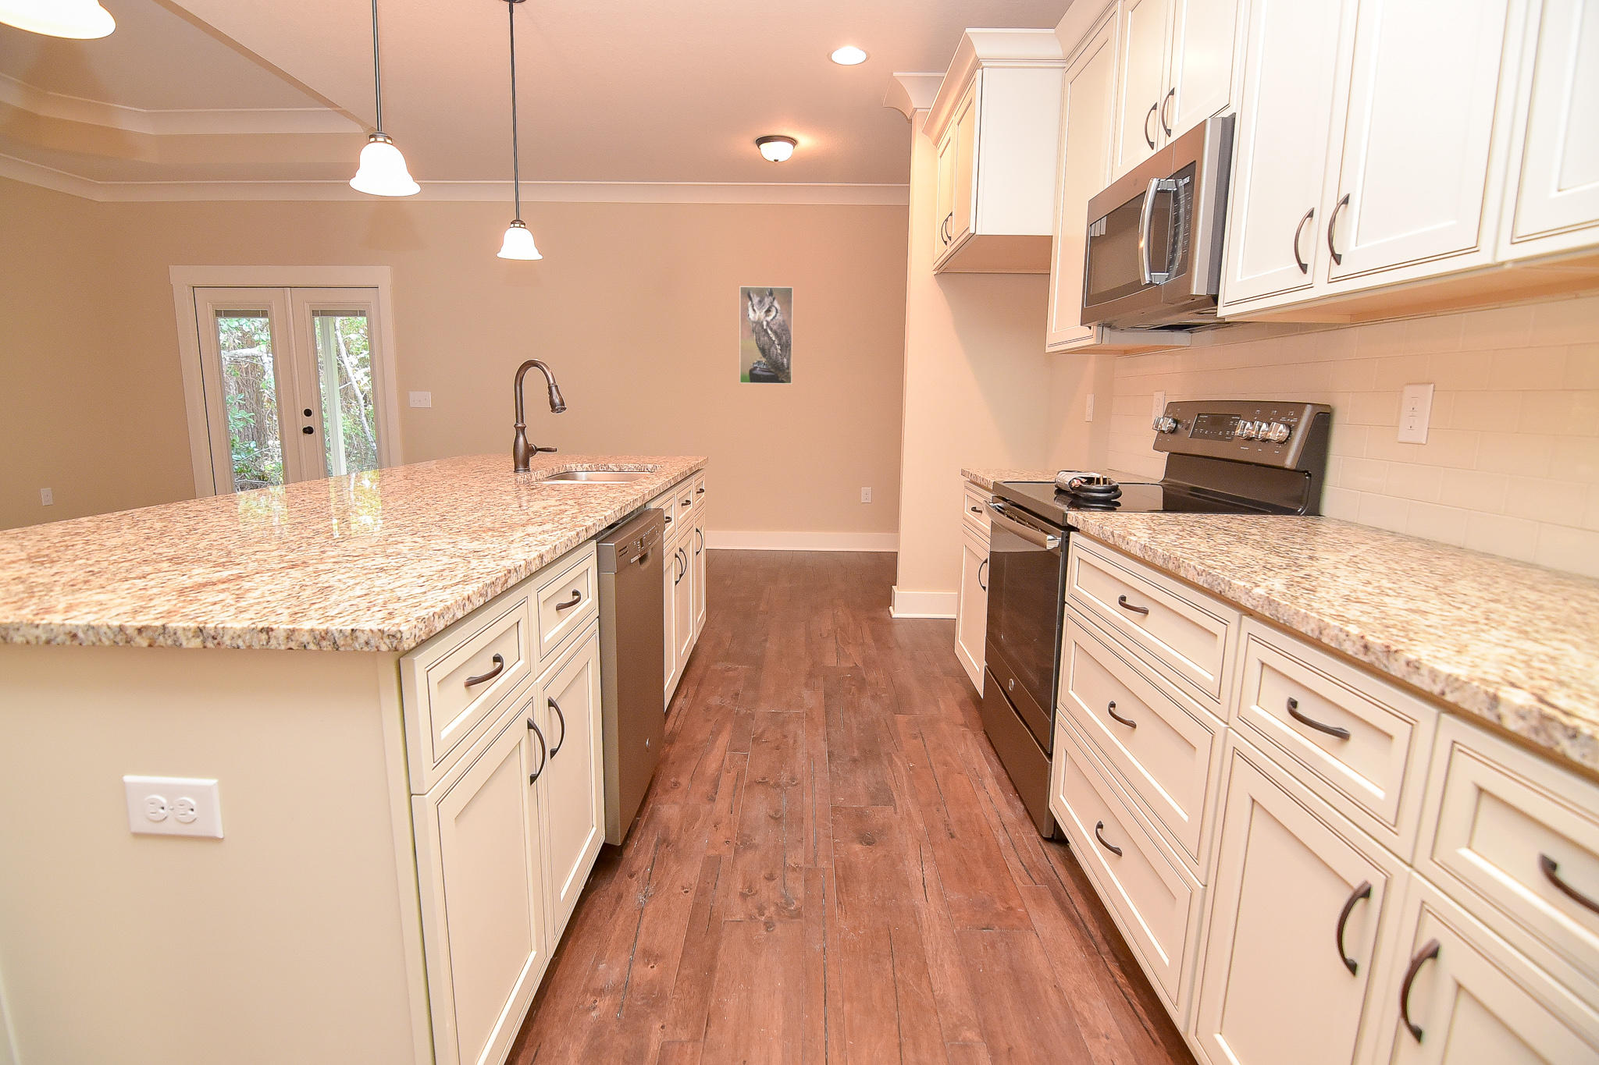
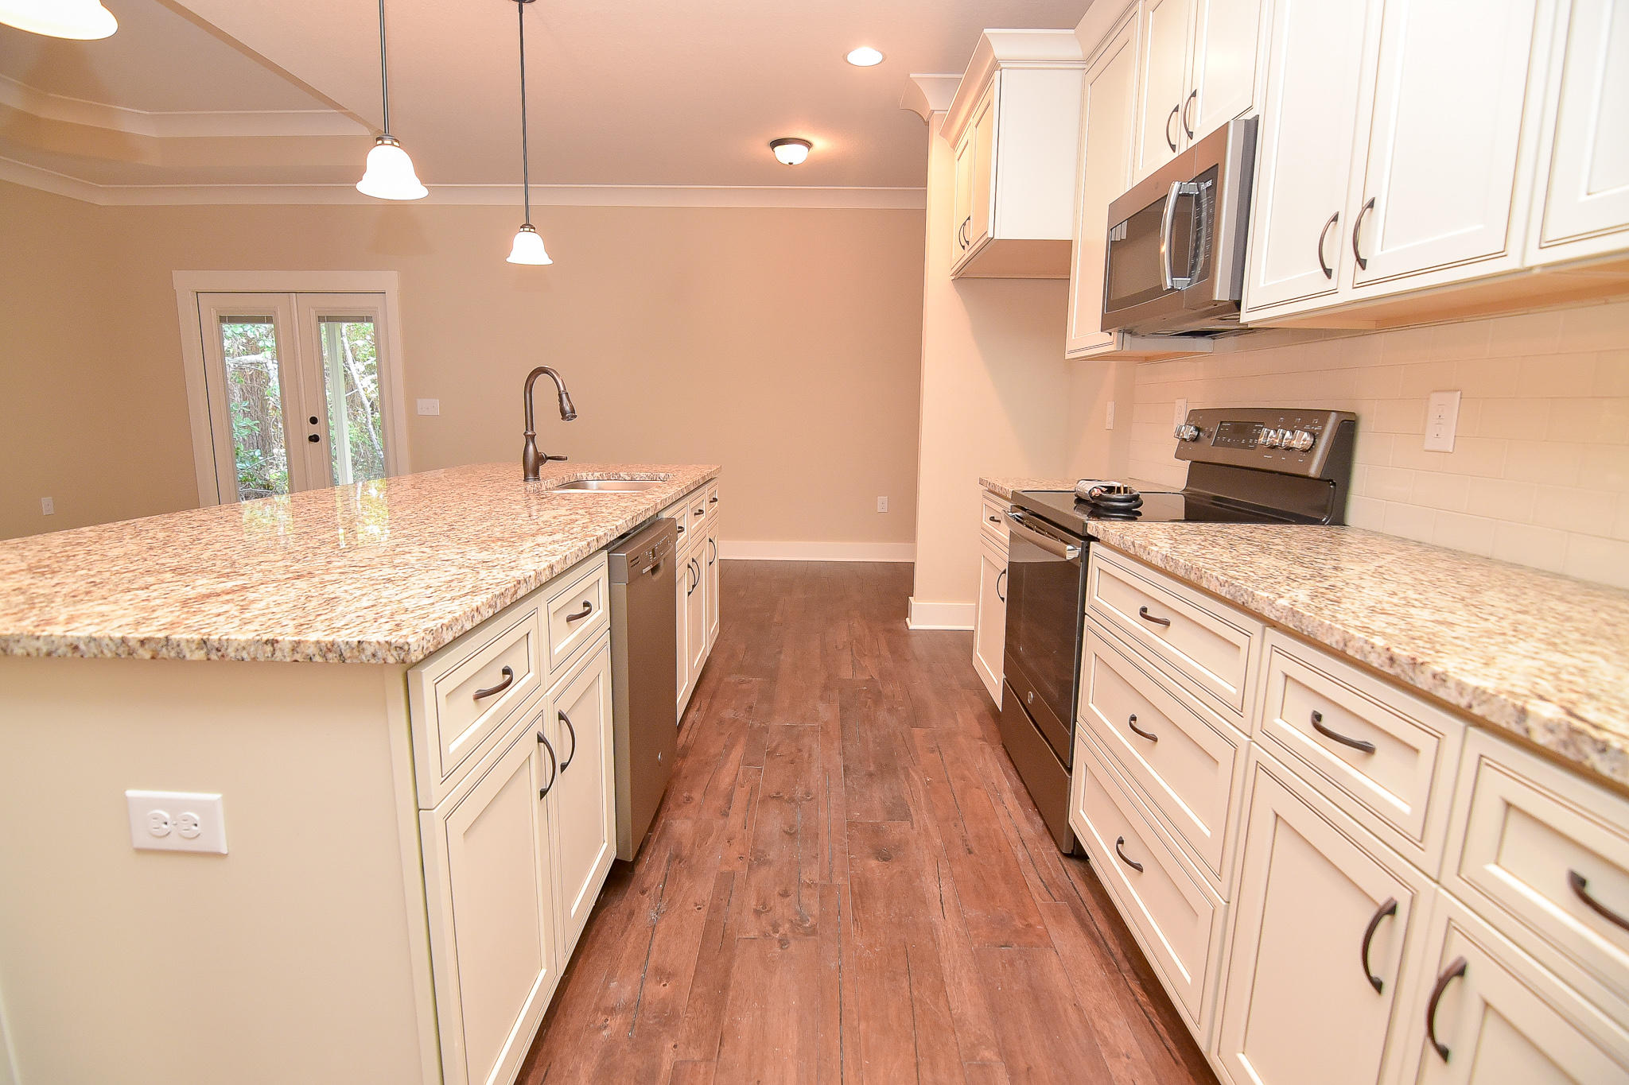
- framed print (766, 335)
